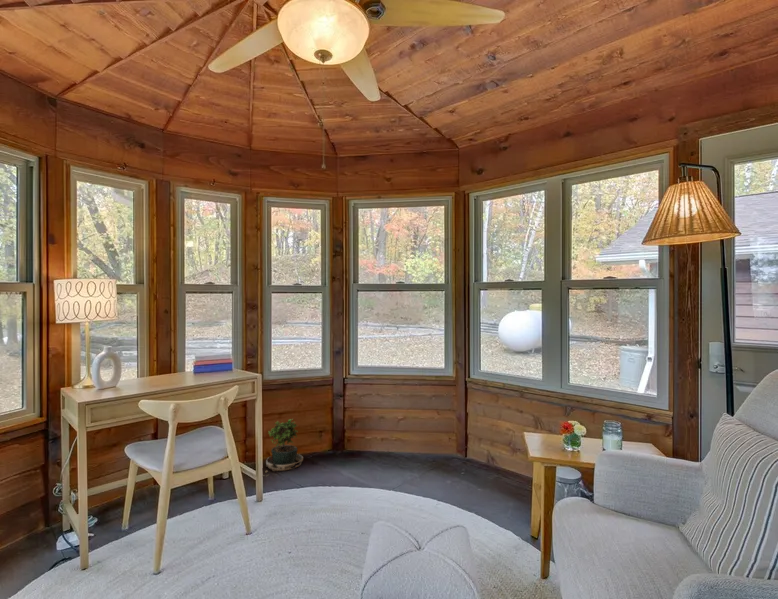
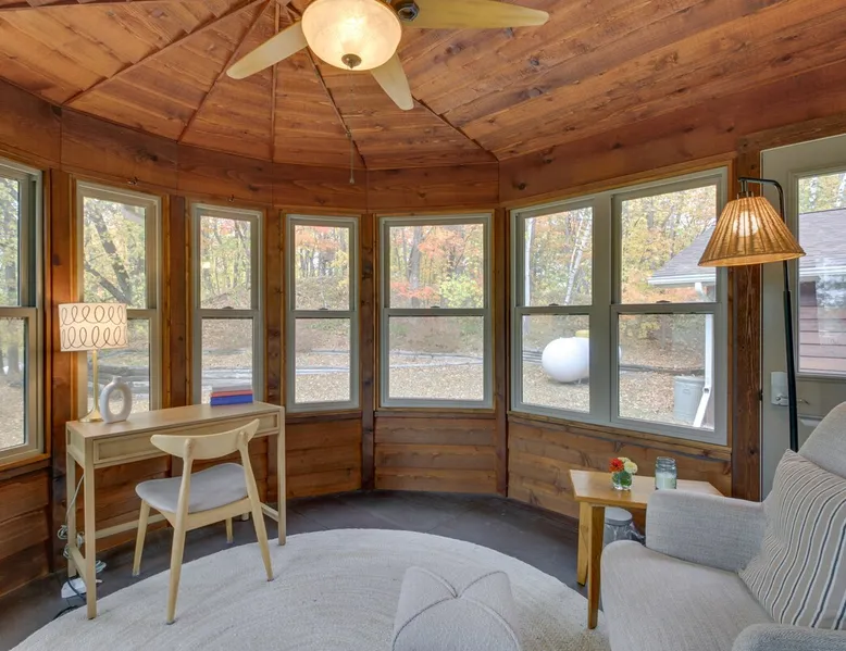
- potted plant (283, 442)
